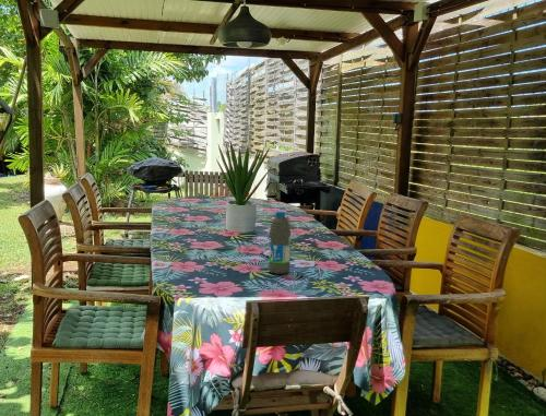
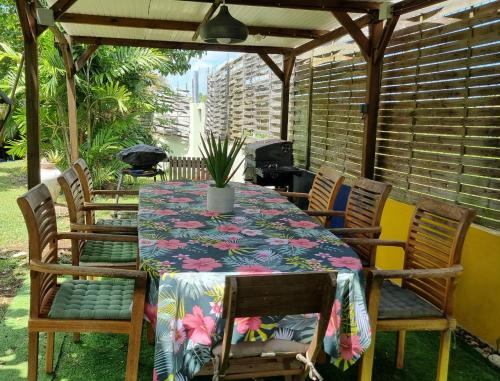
- water bottle (280, 241)
